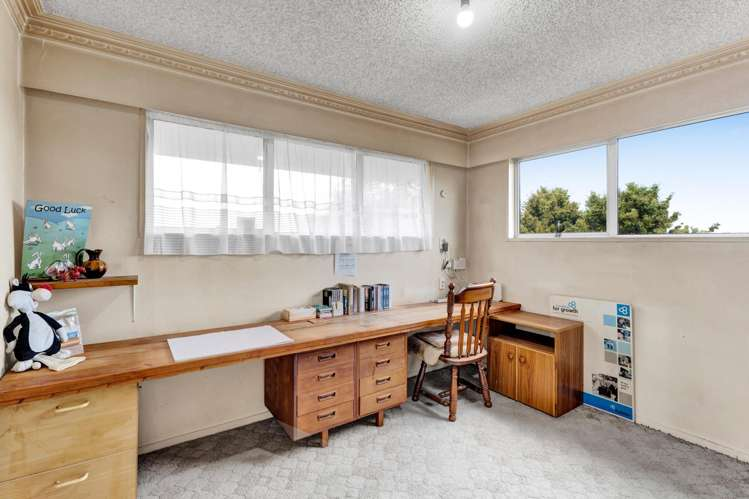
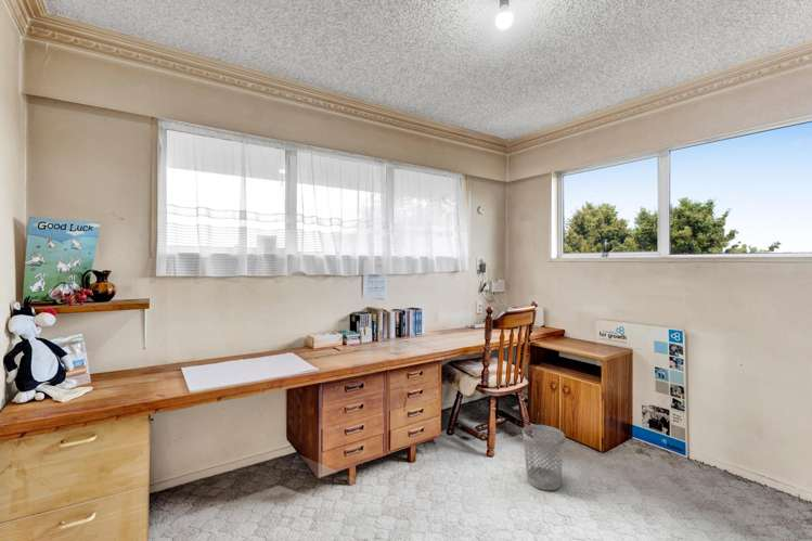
+ wastebasket (543, 456)
